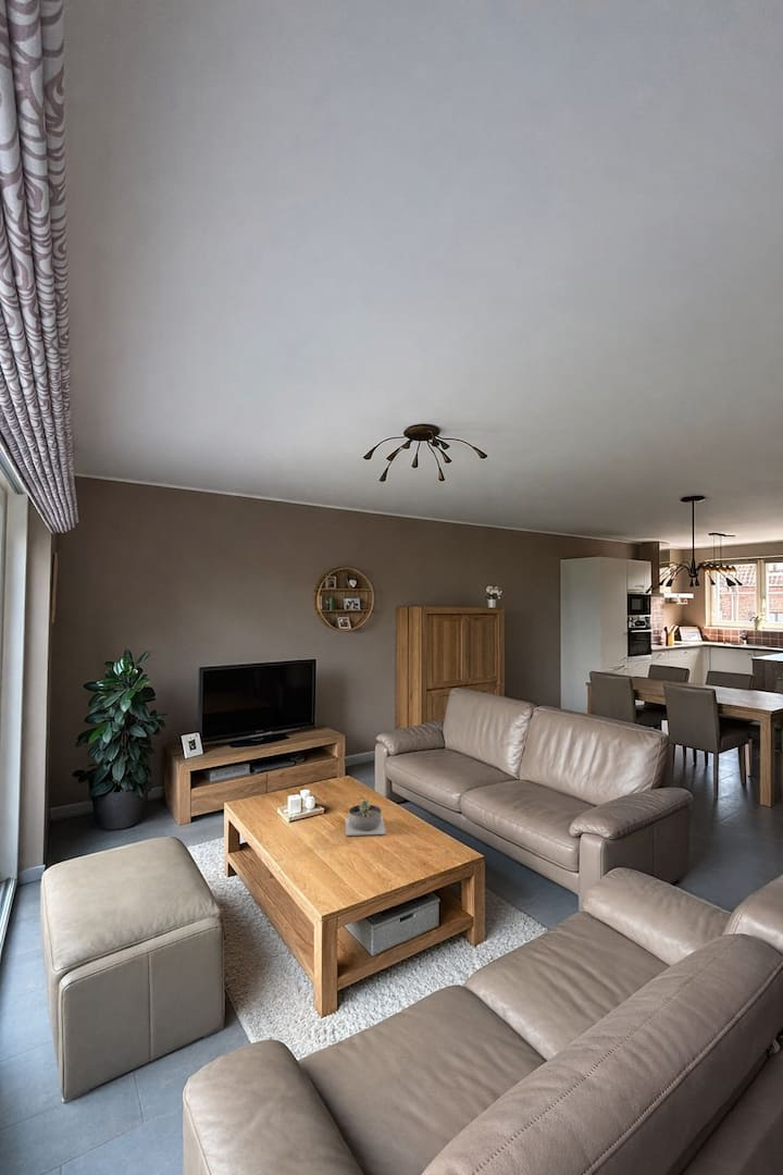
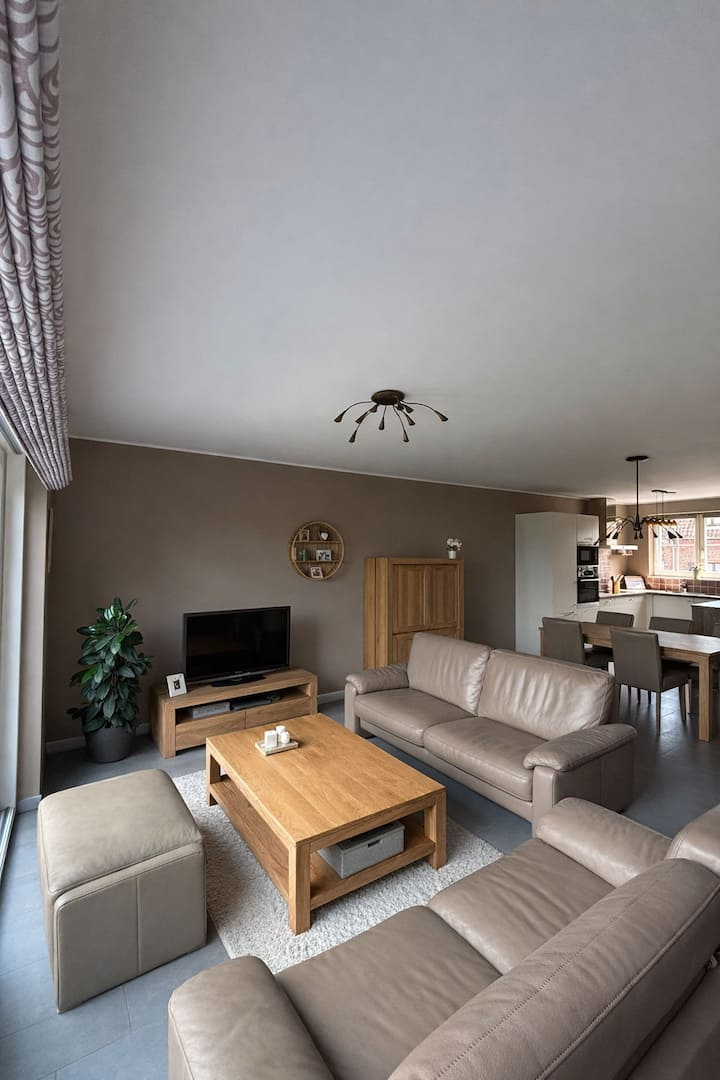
- succulent planter (364, 812)
